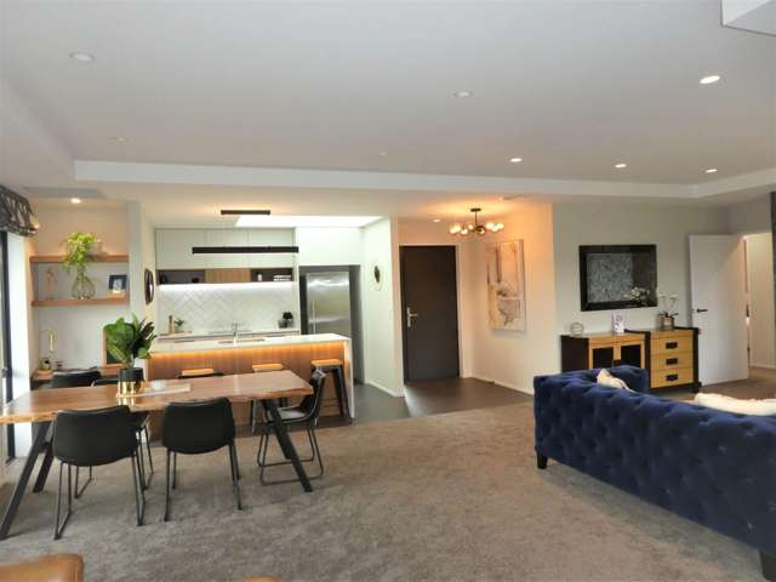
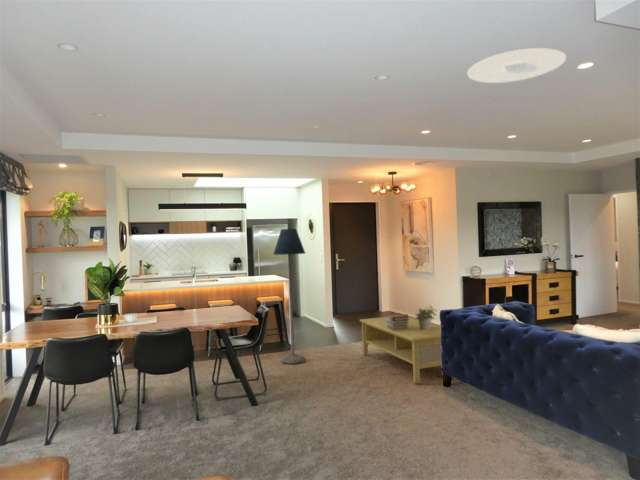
+ floor lamp (291, 294)
+ ceiling light (514, 62)
+ coffee table (408, 345)
+ book stack (397, 321)
+ potted plant (426, 317)
